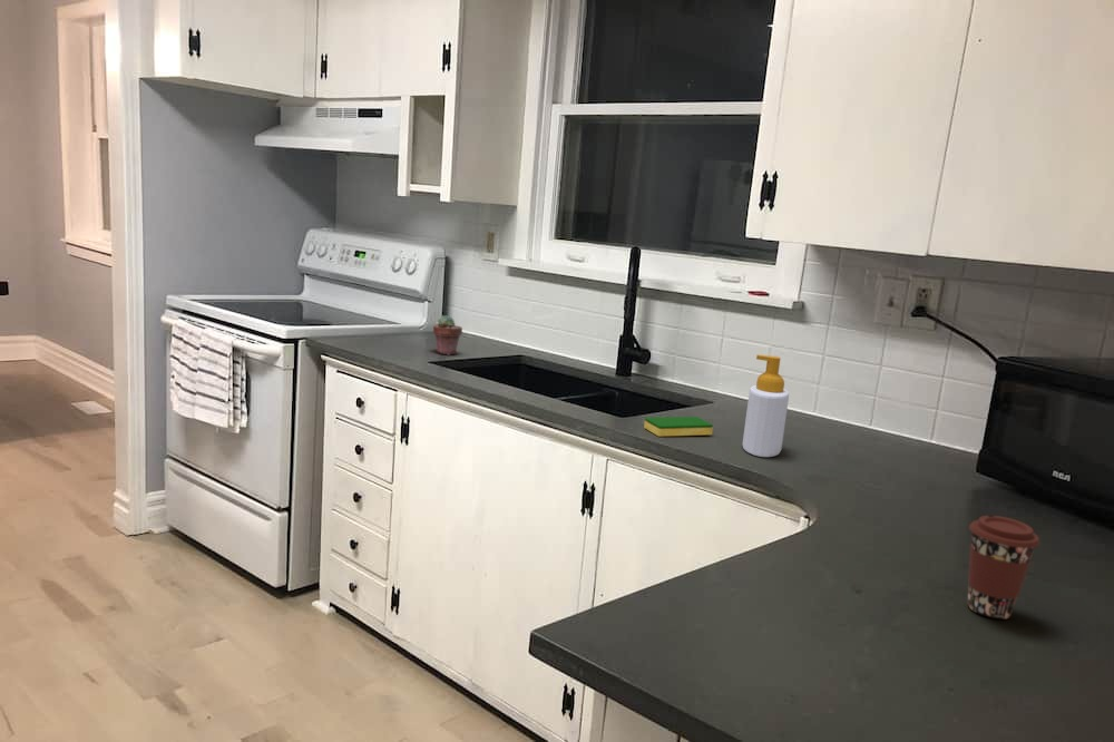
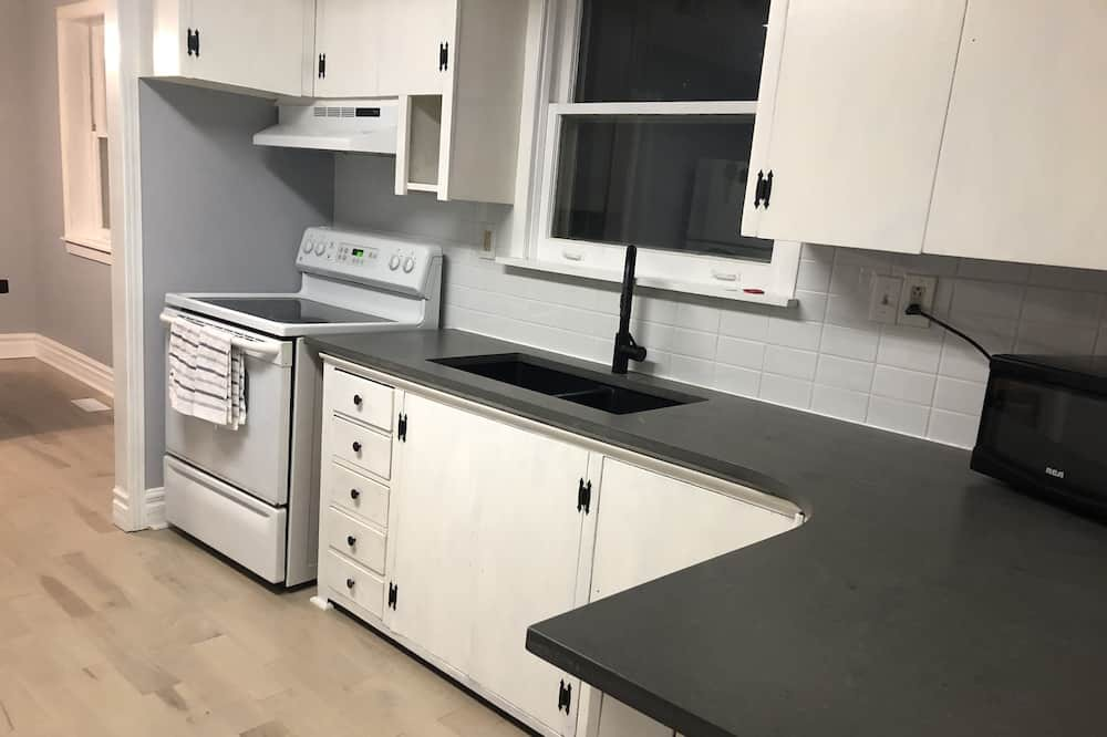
- soap bottle (768, 403)
- coffee cup (997, 567)
- potted succulent (447, 333)
- dish sponge (678, 426)
